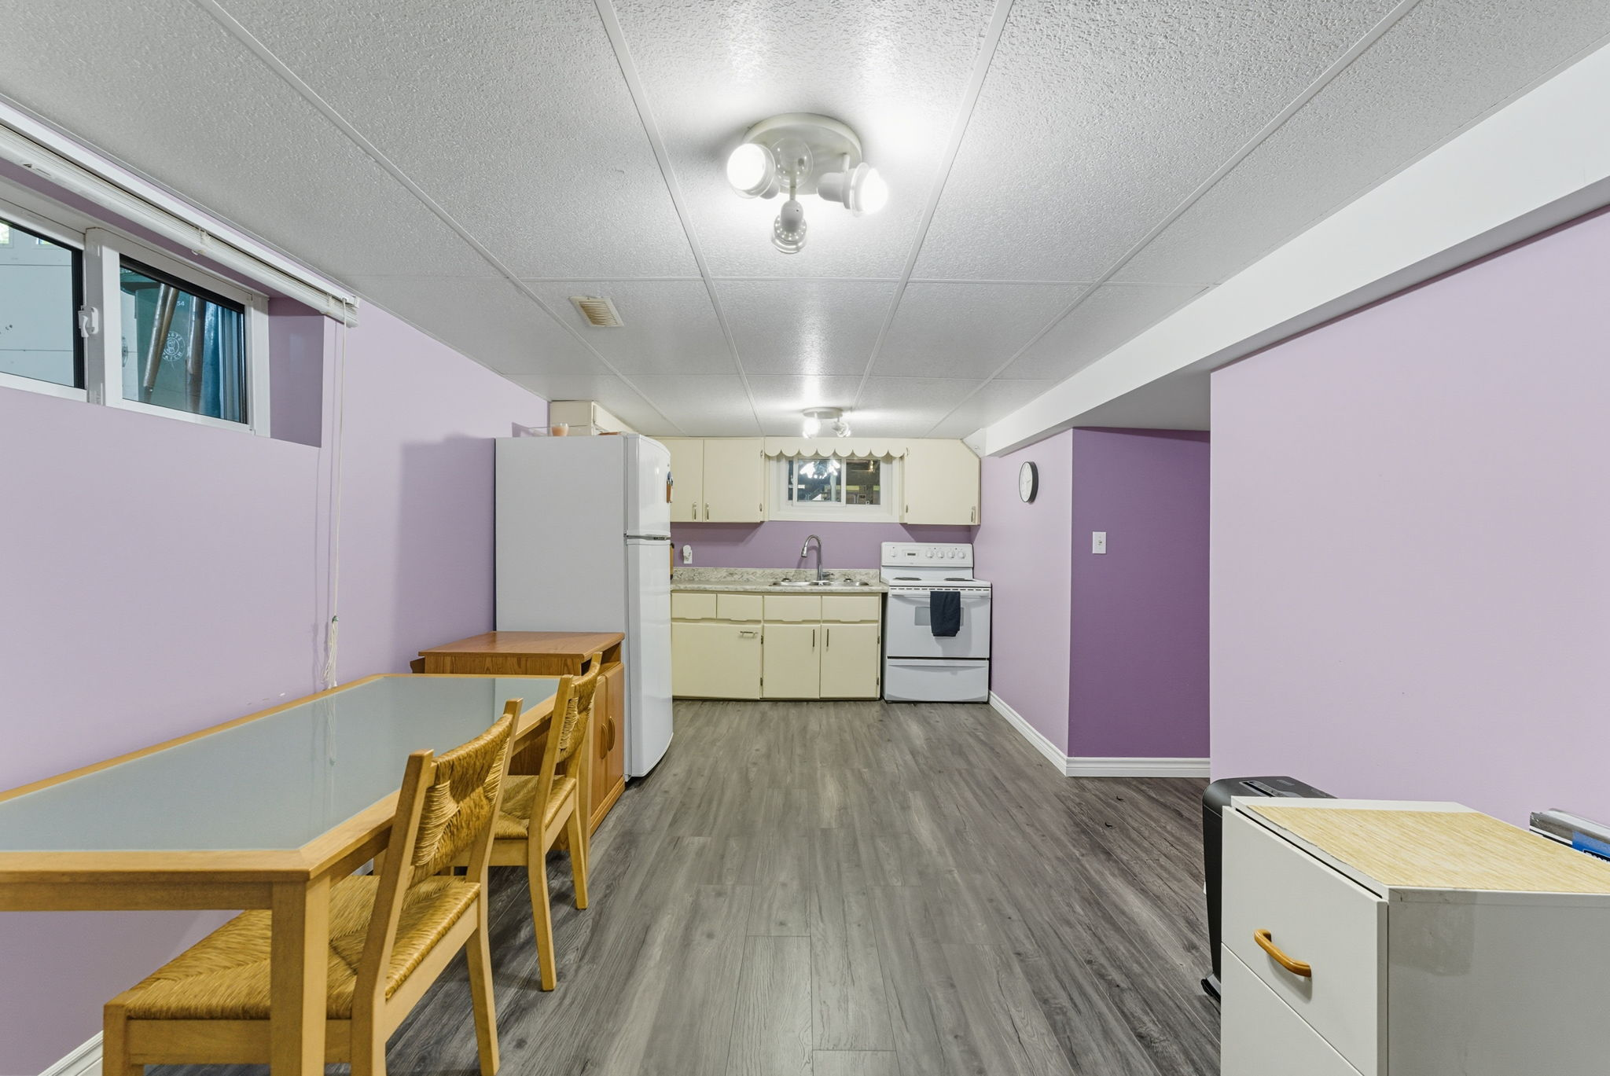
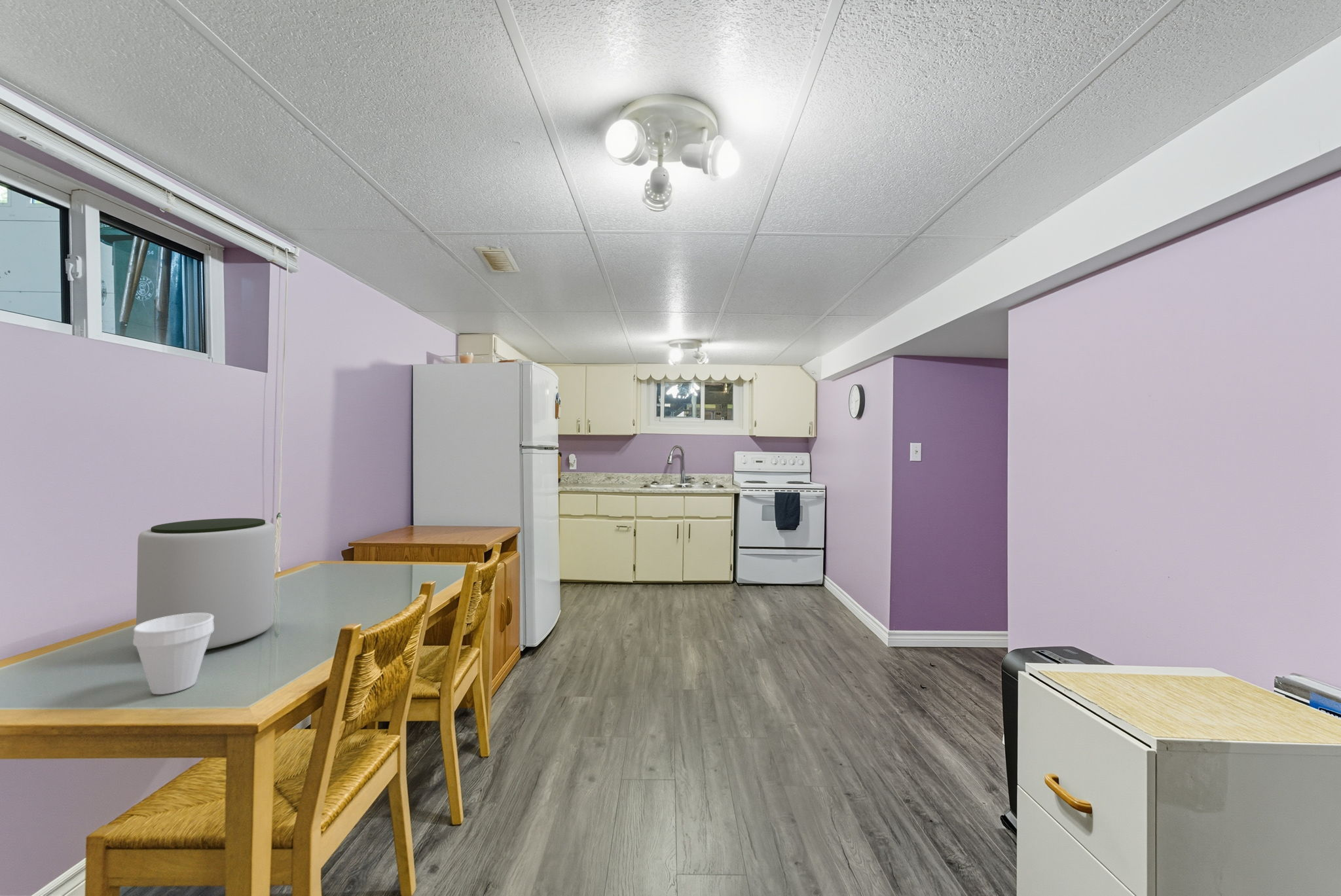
+ cup (174, 654)
+ plant pot (210, 581)
